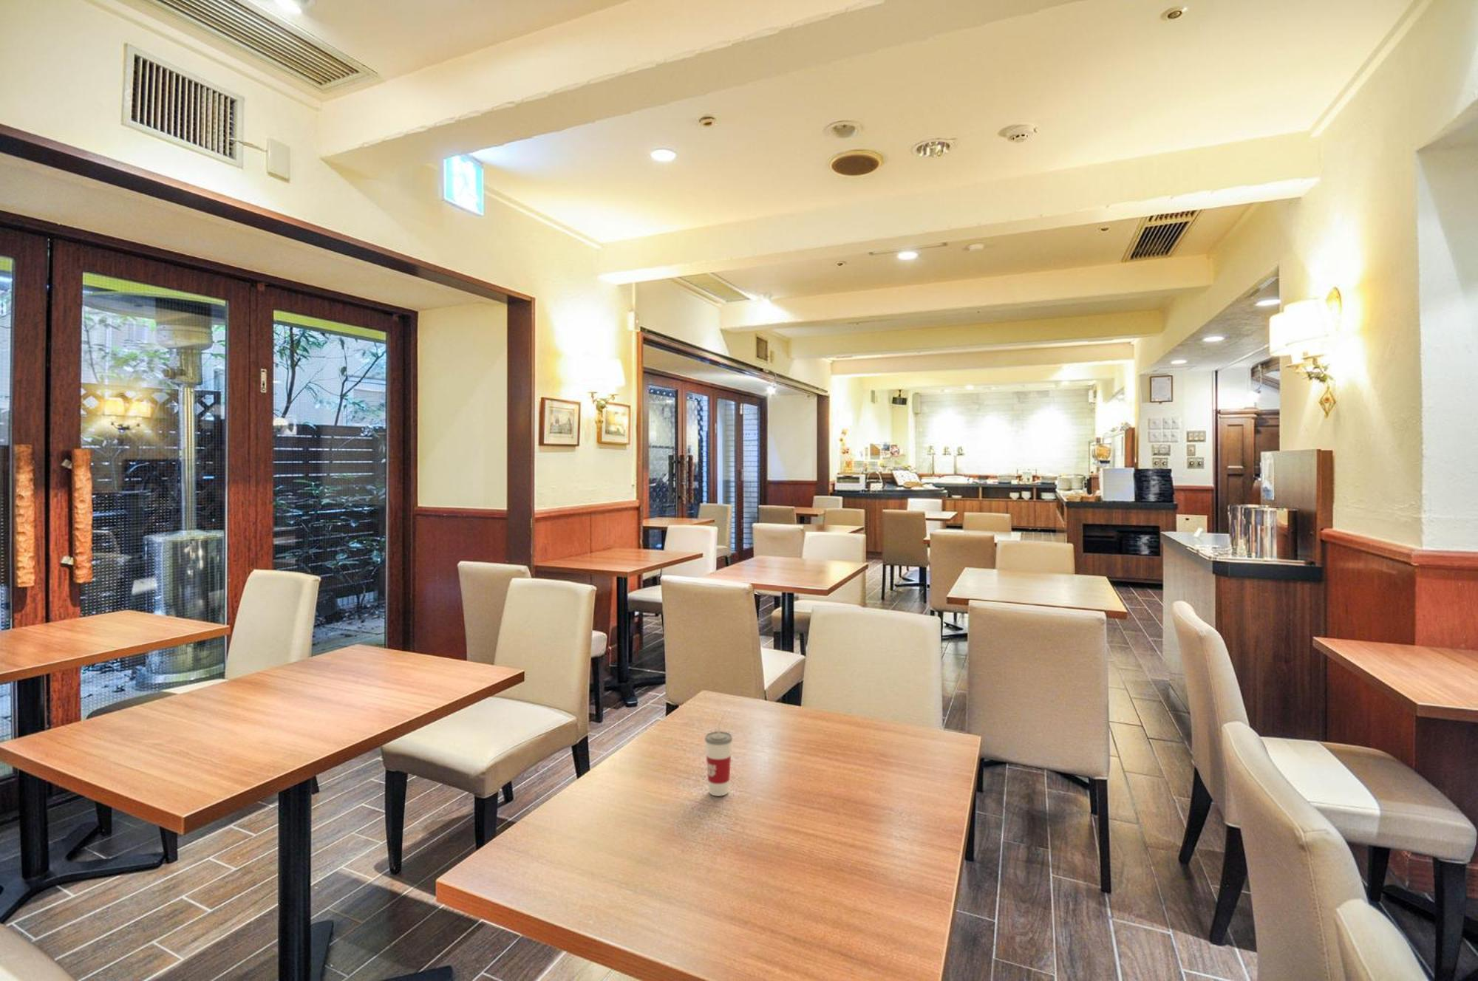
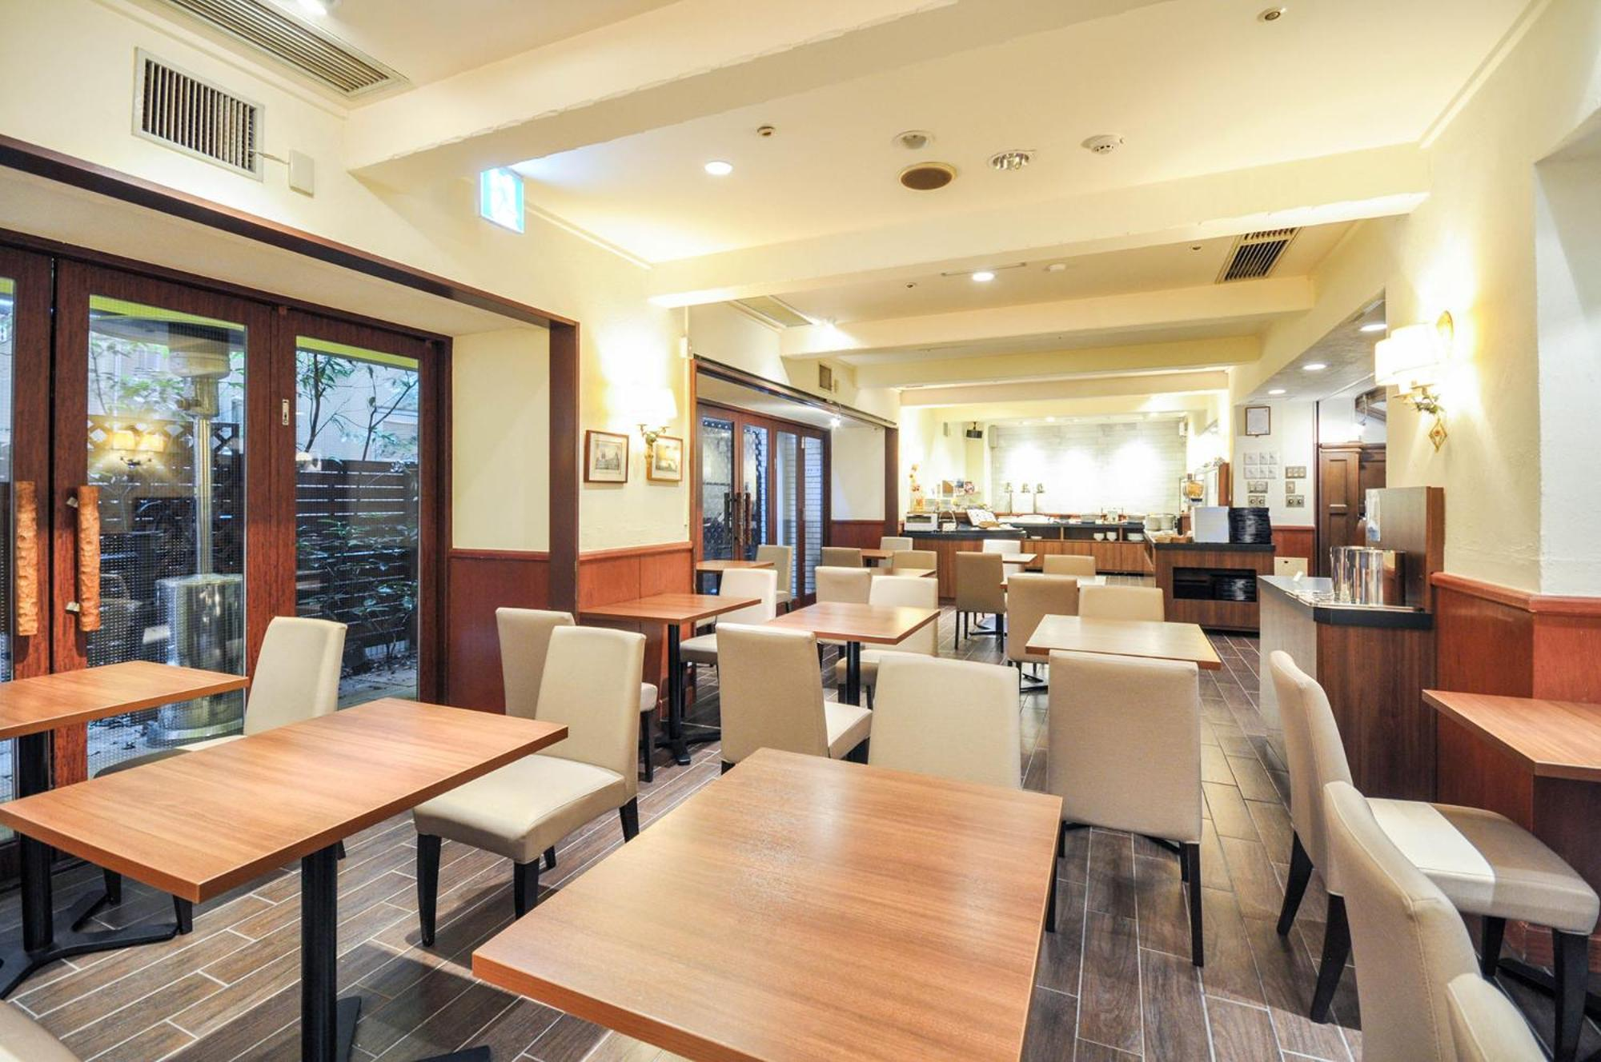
- cup (718, 754)
